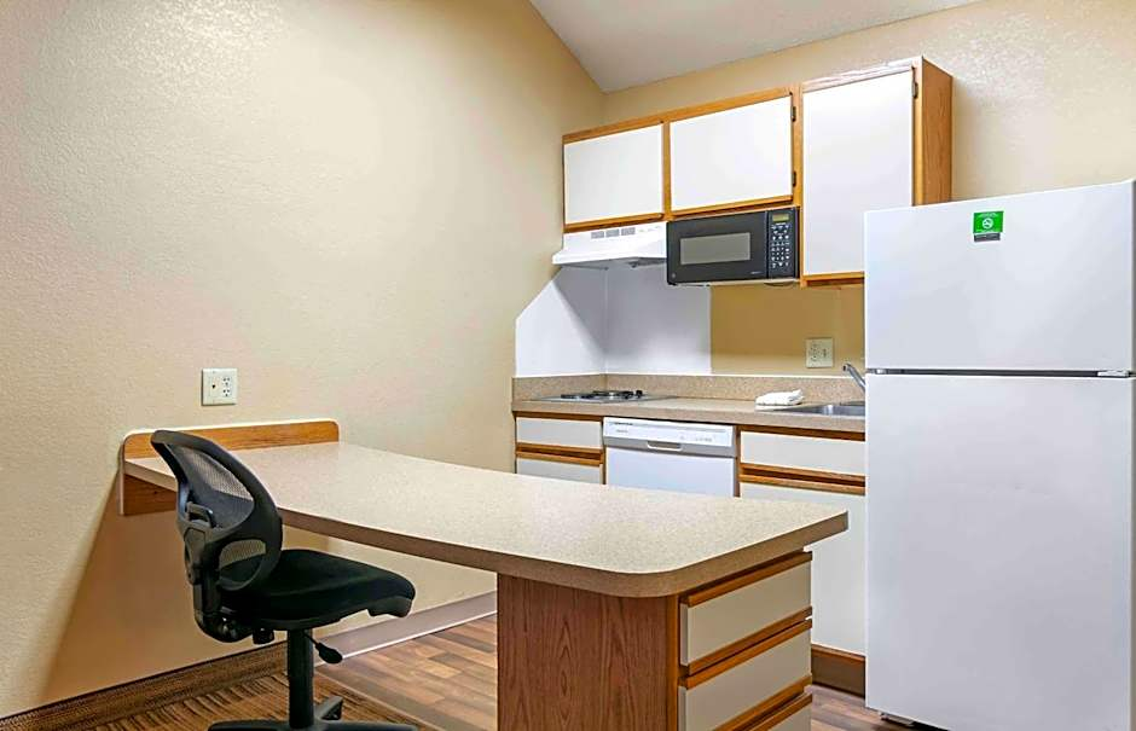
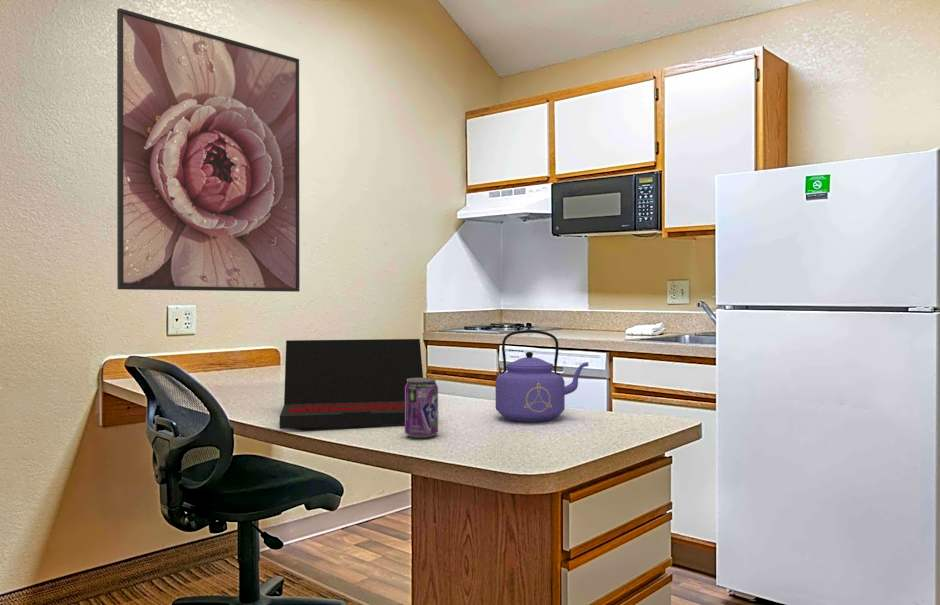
+ beverage can (421, 407)
+ kettle (541, 374)
+ laptop (356, 378)
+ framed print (216, 163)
